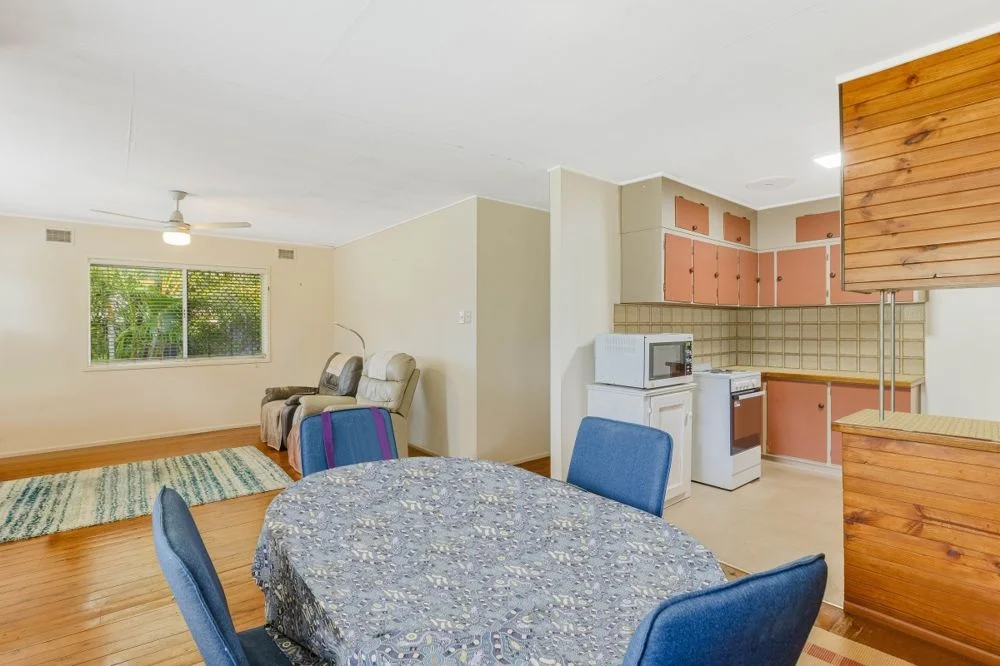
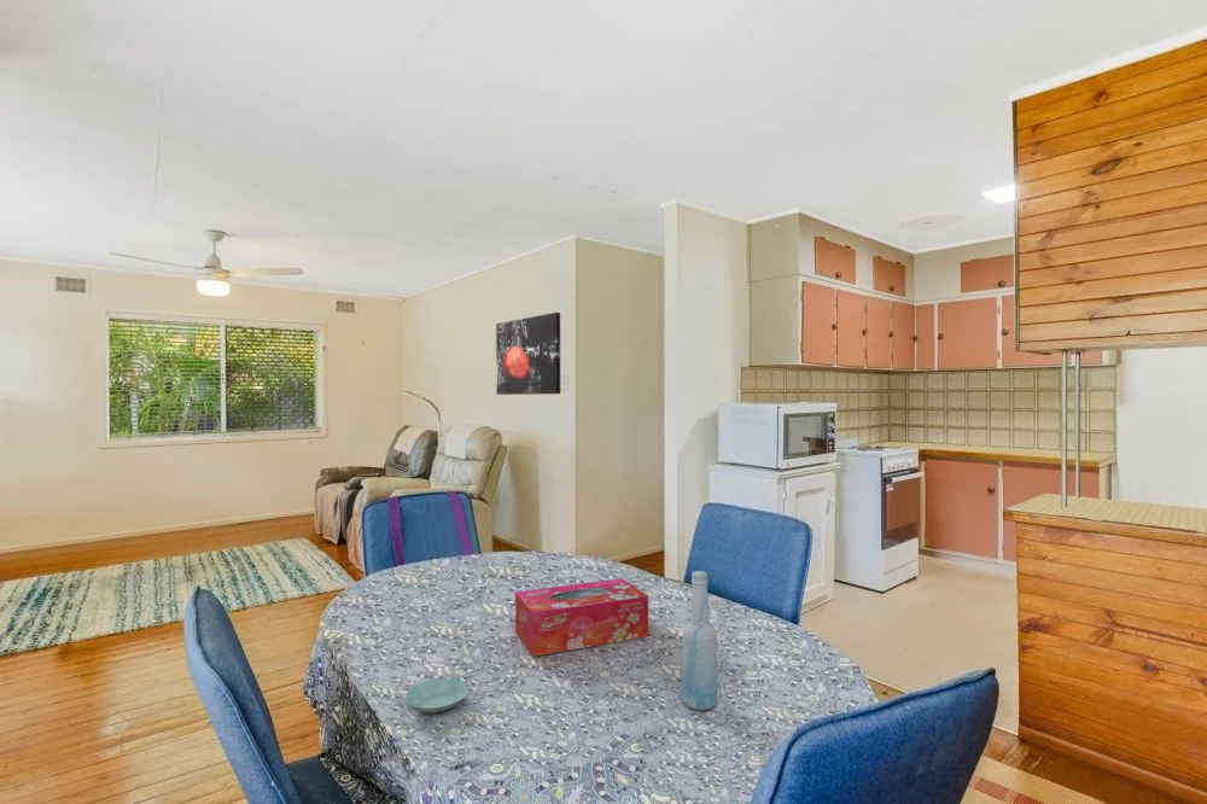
+ saucer (437, 698)
+ bottle (699, 637)
+ tissue box (581, 613)
+ wall art (525, 356)
